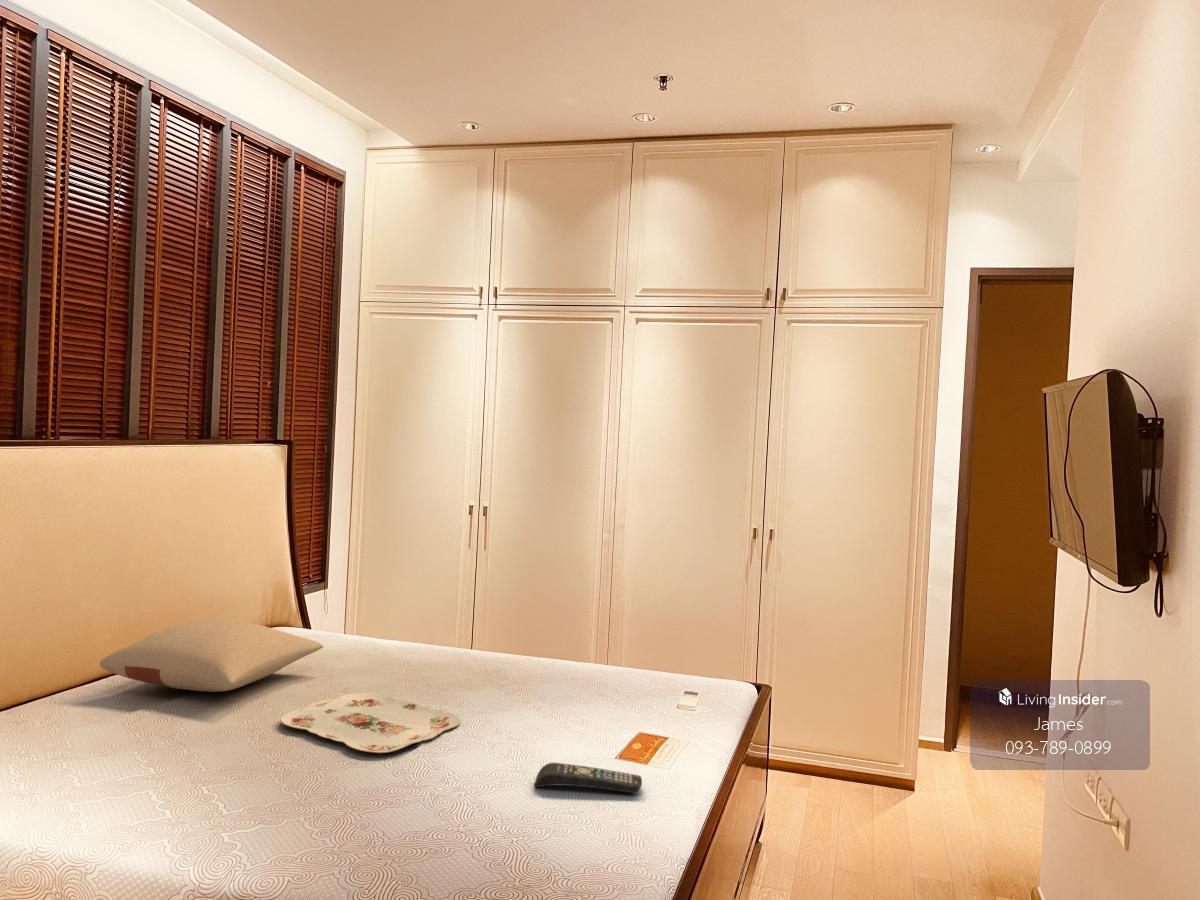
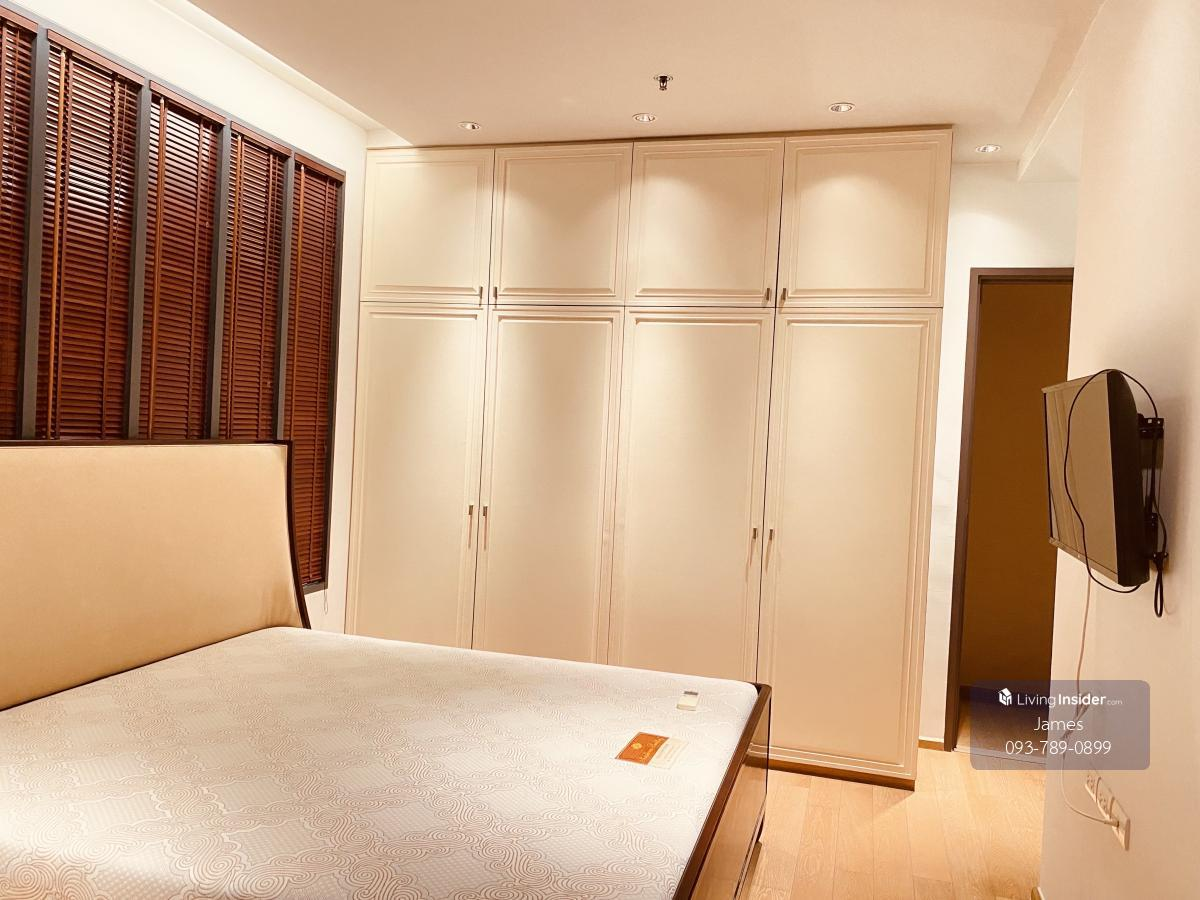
- remote control (588, 778)
- serving tray (371, 721)
- pillow (218, 654)
